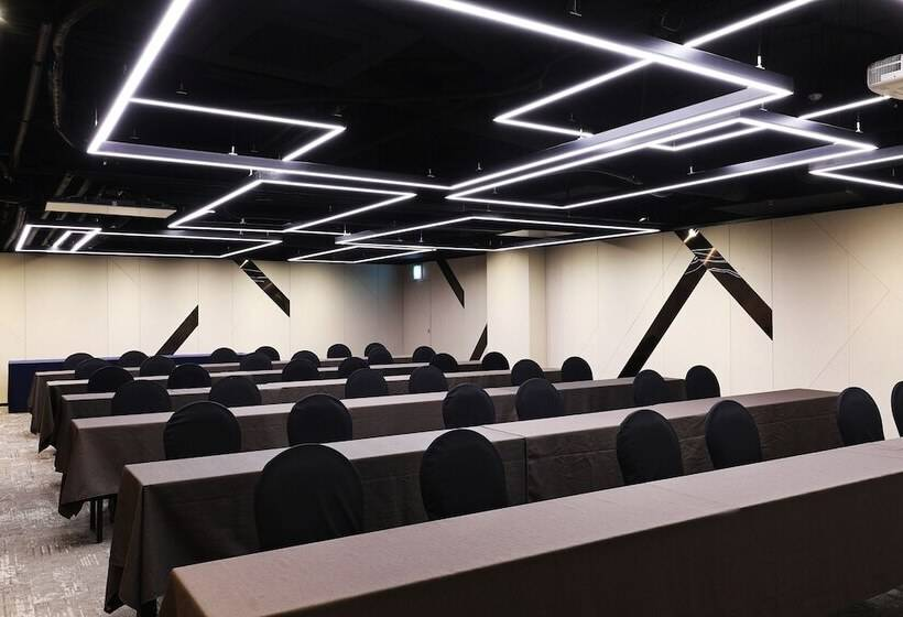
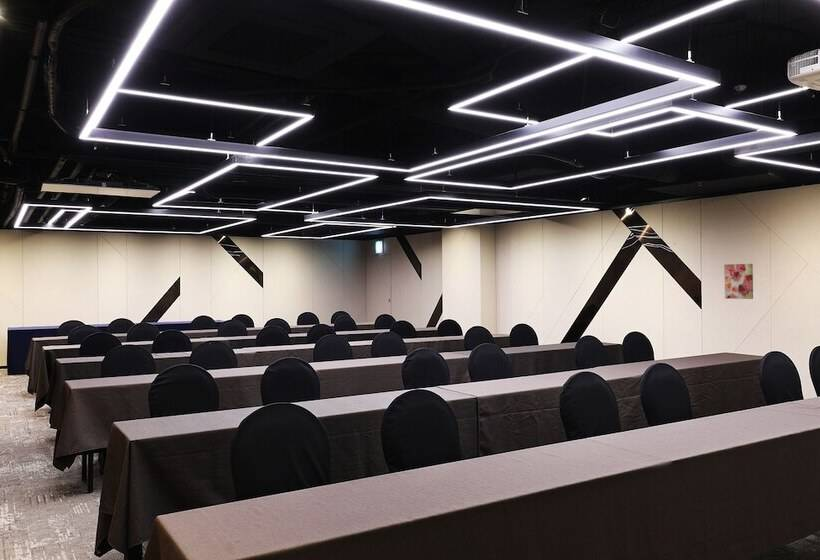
+ wall art (738, 281)
